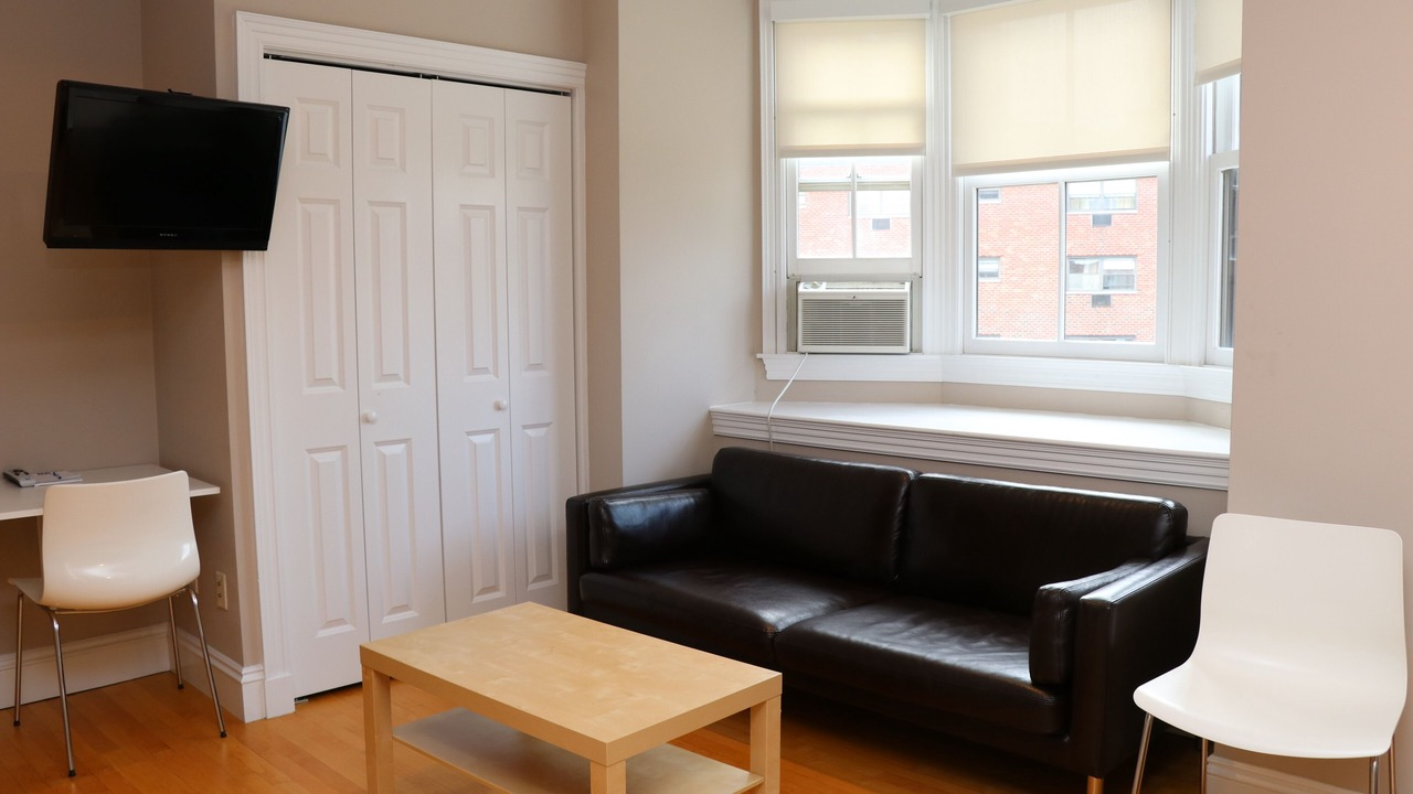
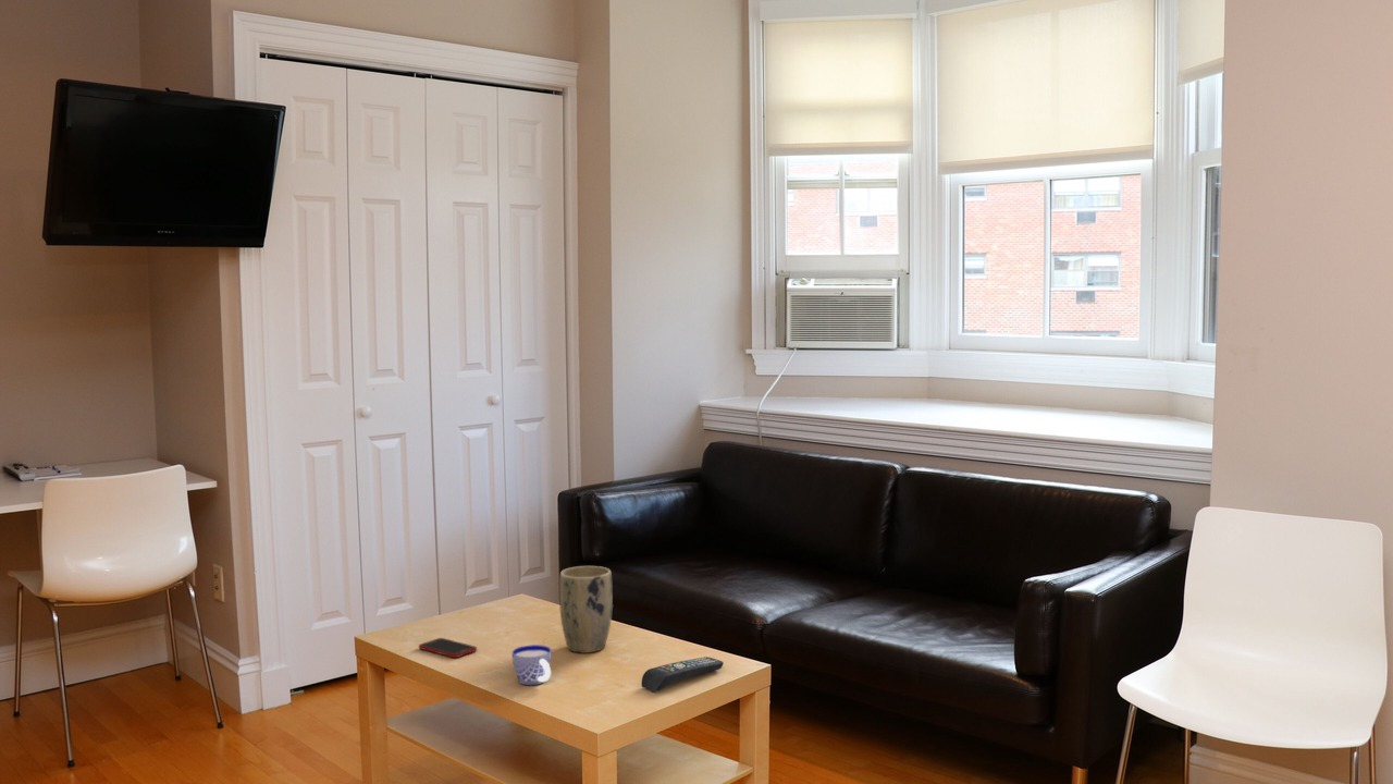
+ cell phone (447, 647)
+ plant pot (585, 609)
+ cup (535, 667)
+ remote control (682, 671)
